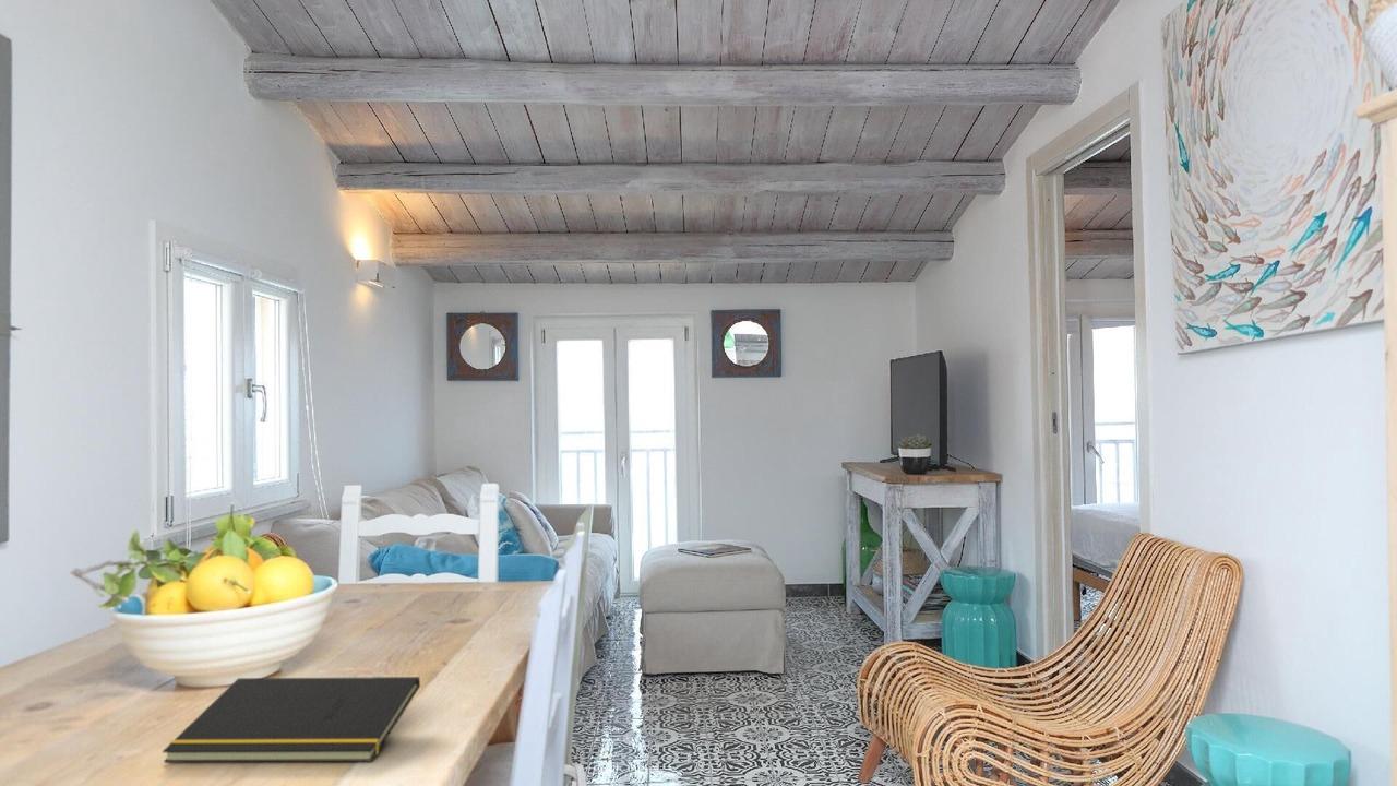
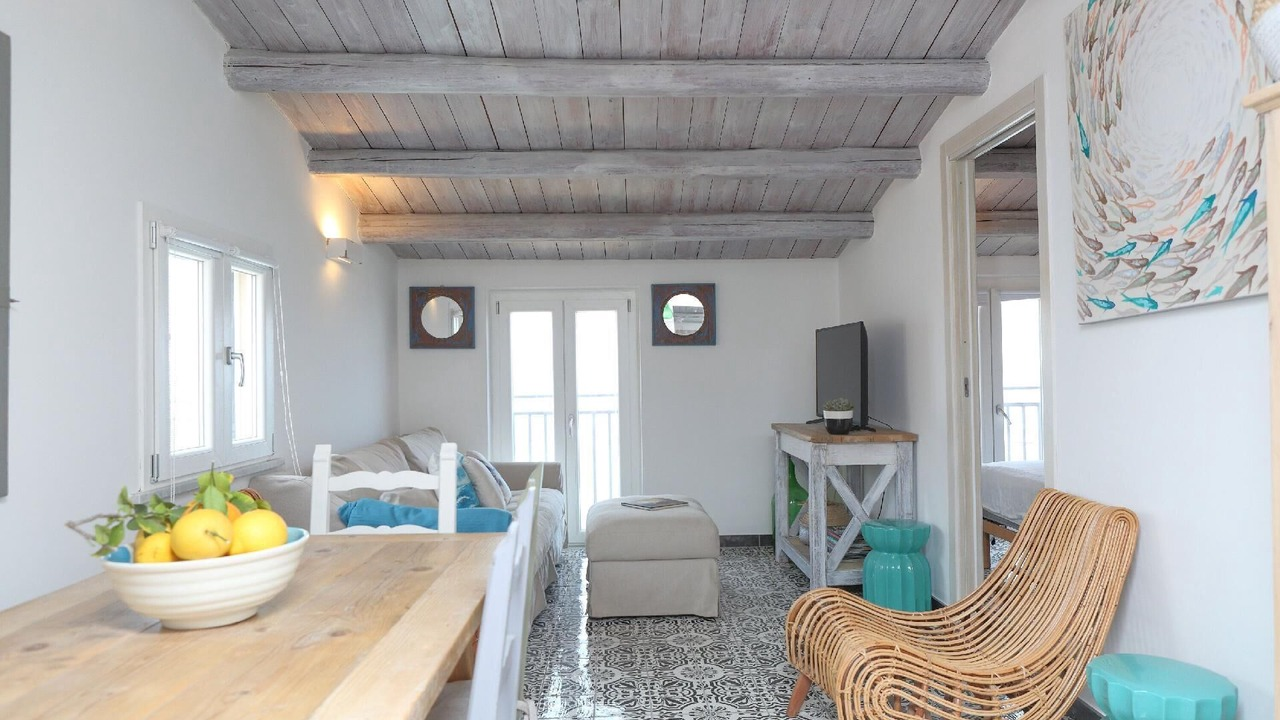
- notepad (300, 716)
